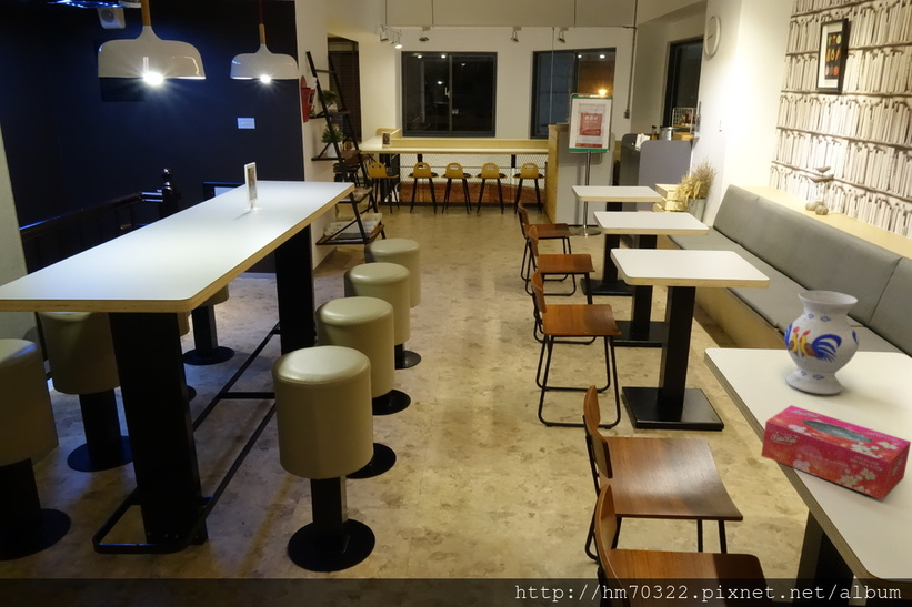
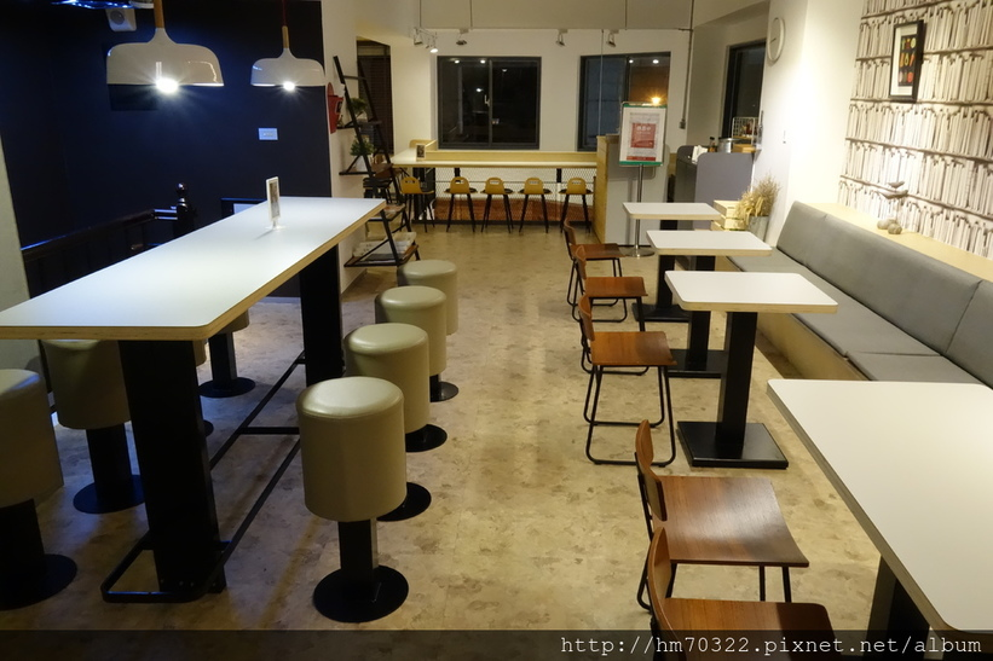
- vase (820, 342)
- tissue box (833, 448)
